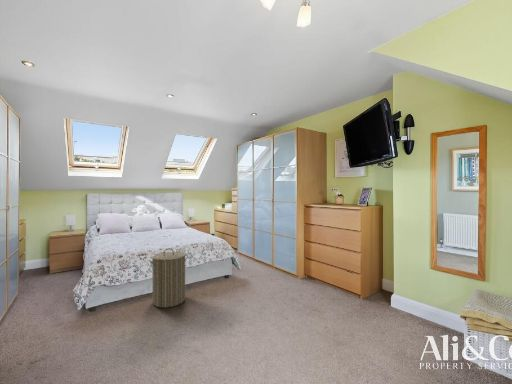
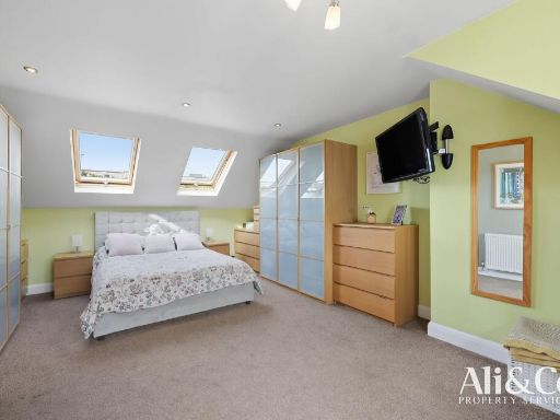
- laundry hamper (169, 274)
